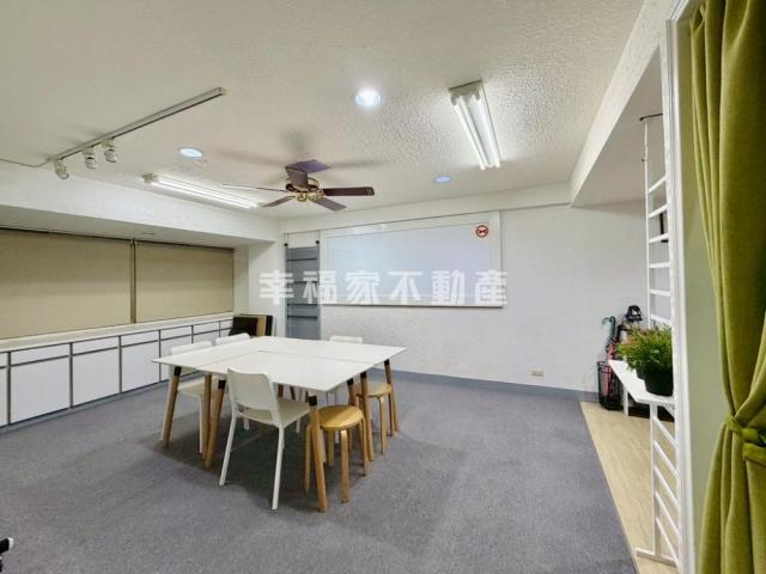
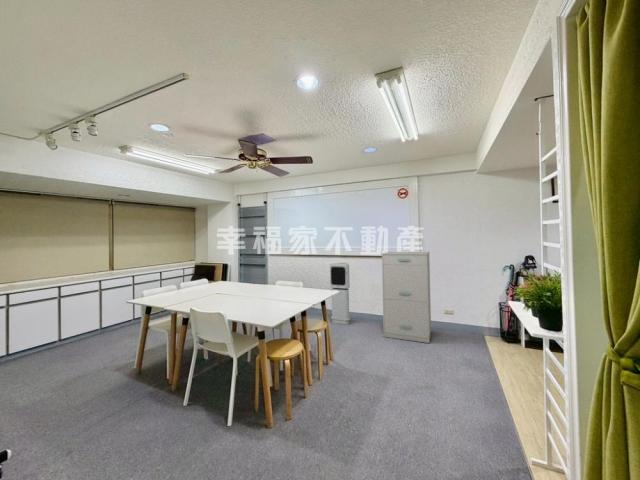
+ air purifier (342, 292)
+ filing cabinet (407, 292)
